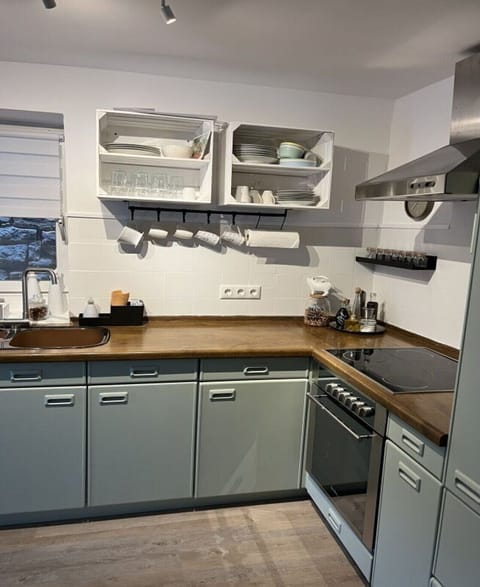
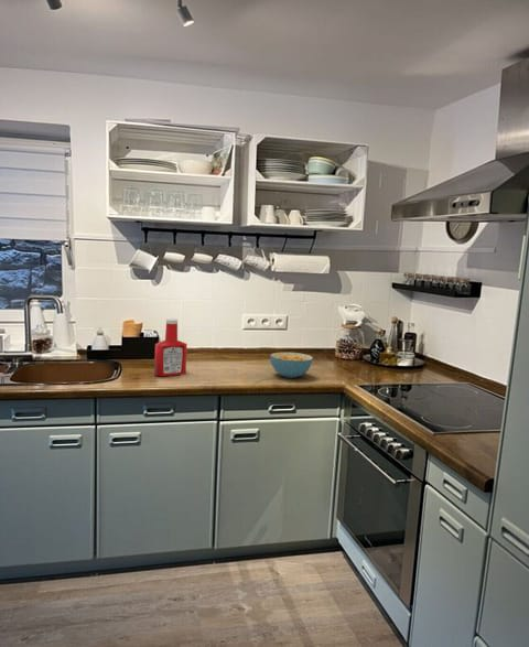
+ cereal bowl (291, 366)
+ soap bottle (171, 346)
